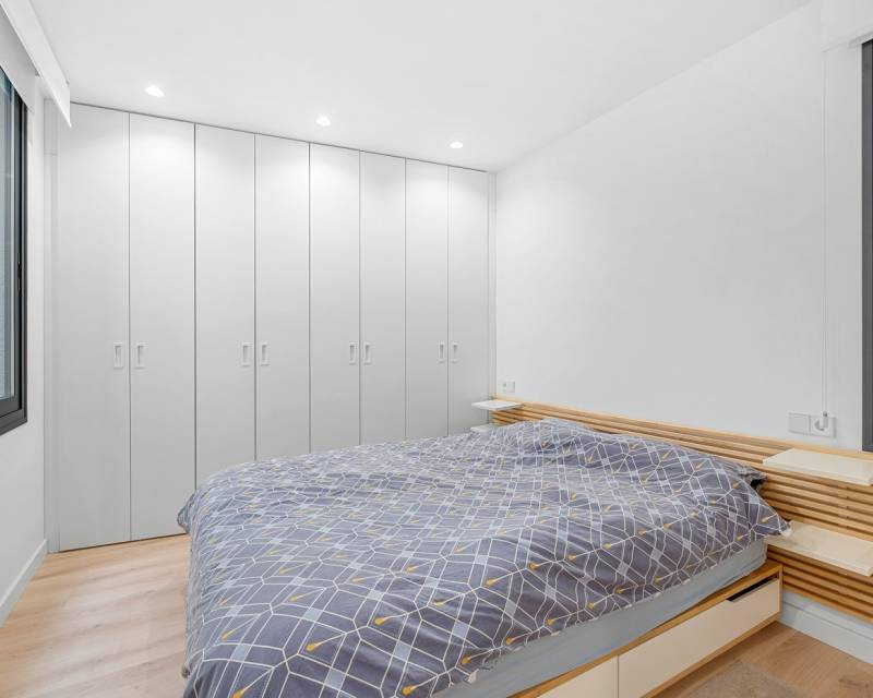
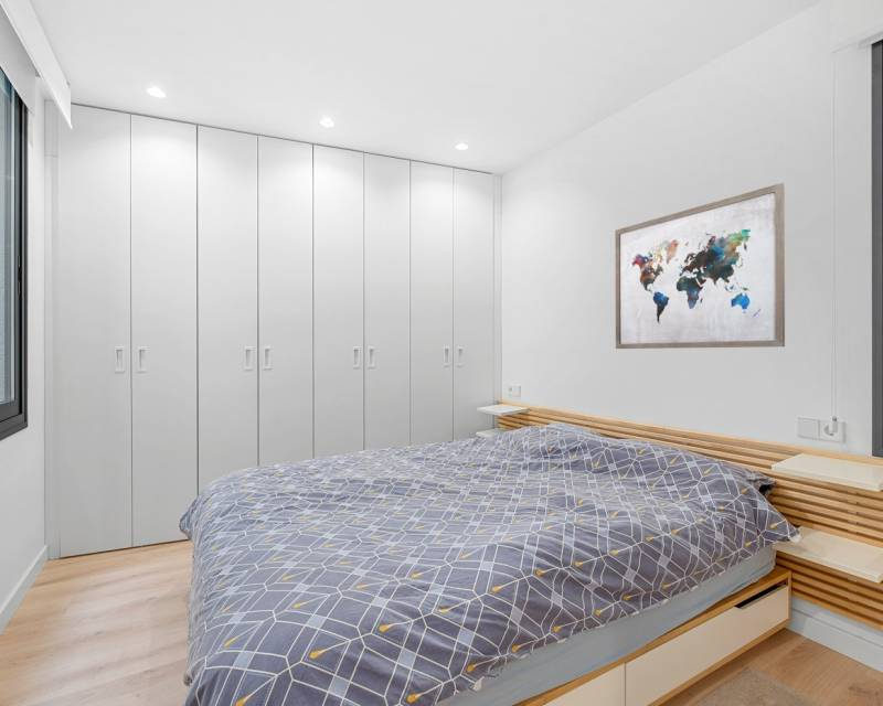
+ wall art (687, 279)
